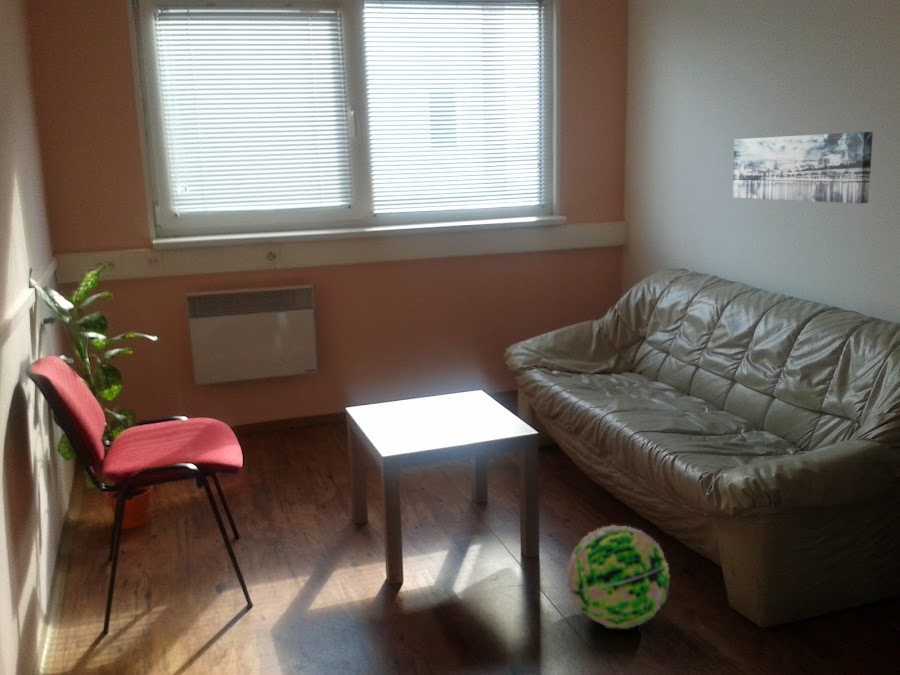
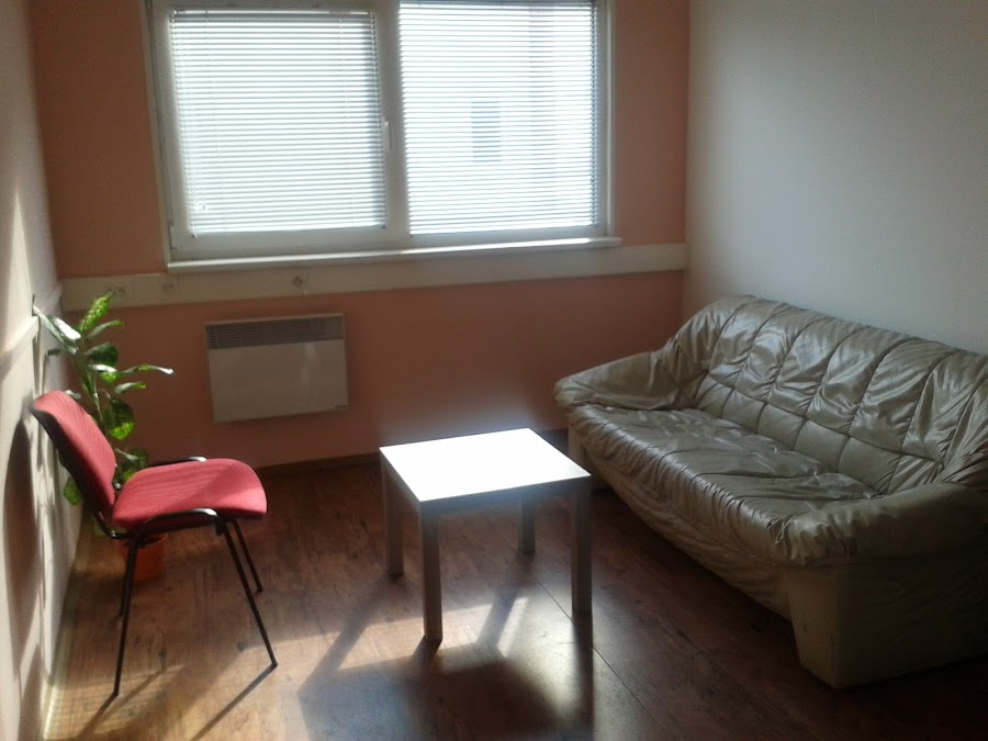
- wall art (795, 168)
- decorative ball (617, 575)
